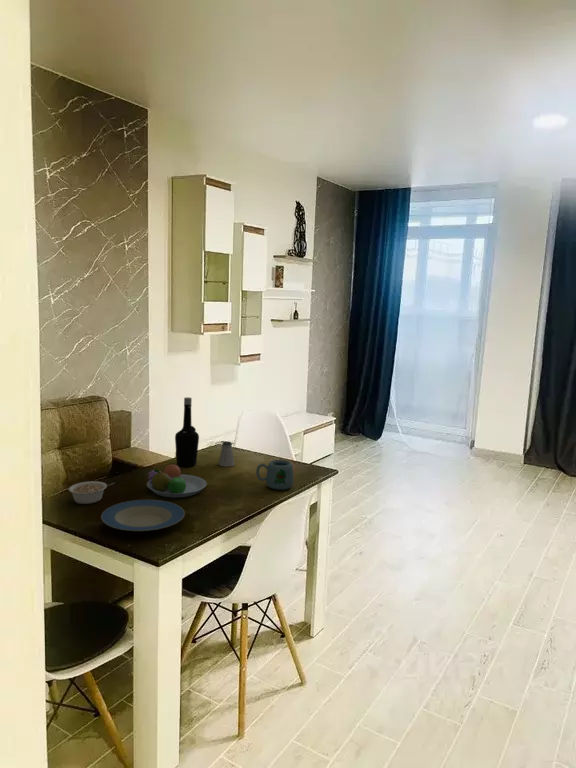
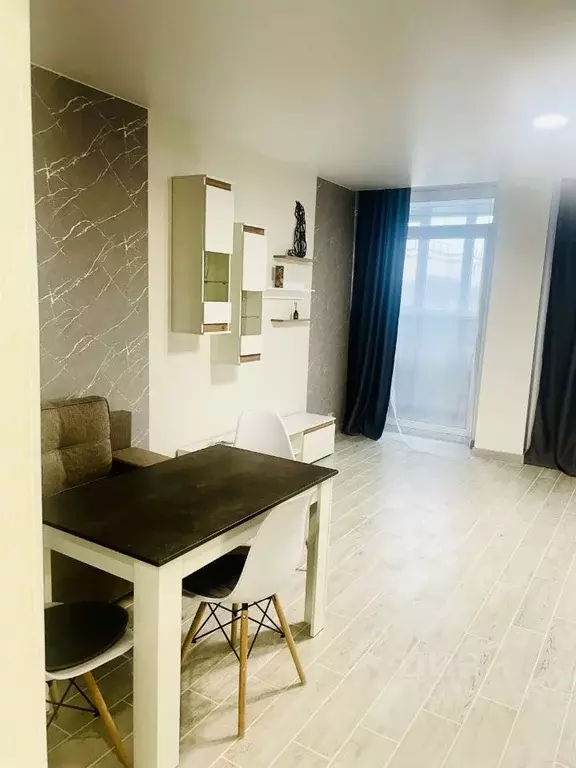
- saltshaker (226, 453)
- mug (275, 474)
- bottle (187, 431)
- plate (143, 518)
- fruit bowl (175, 478)
- legume (89, 491)
